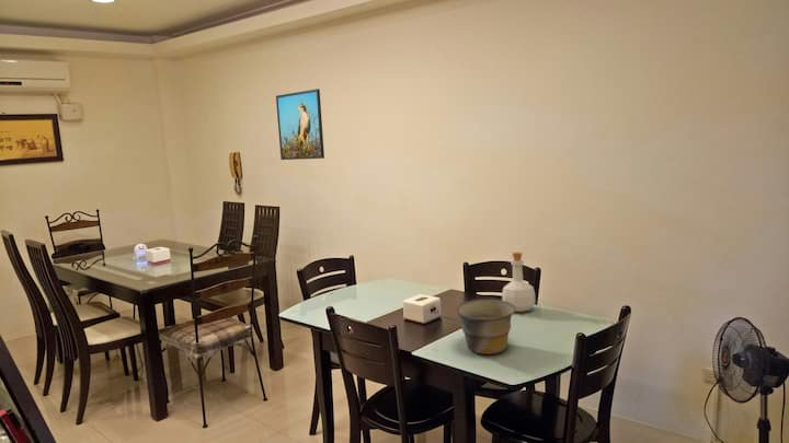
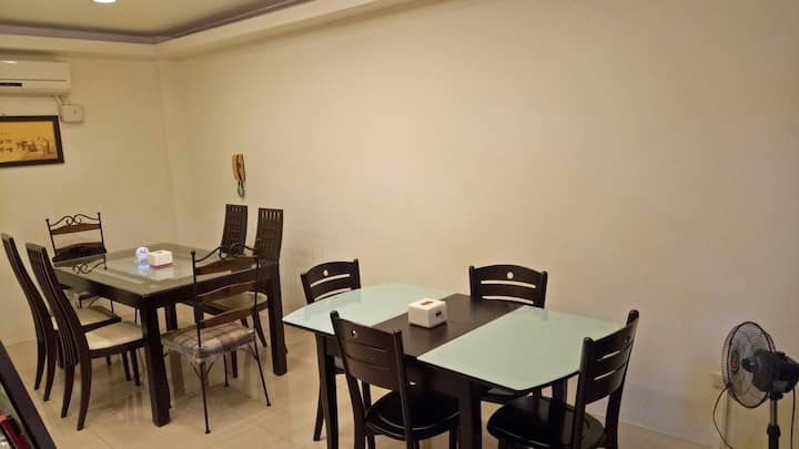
- bottle (517, 281)
- bowl (485, 327)
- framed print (299, 126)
